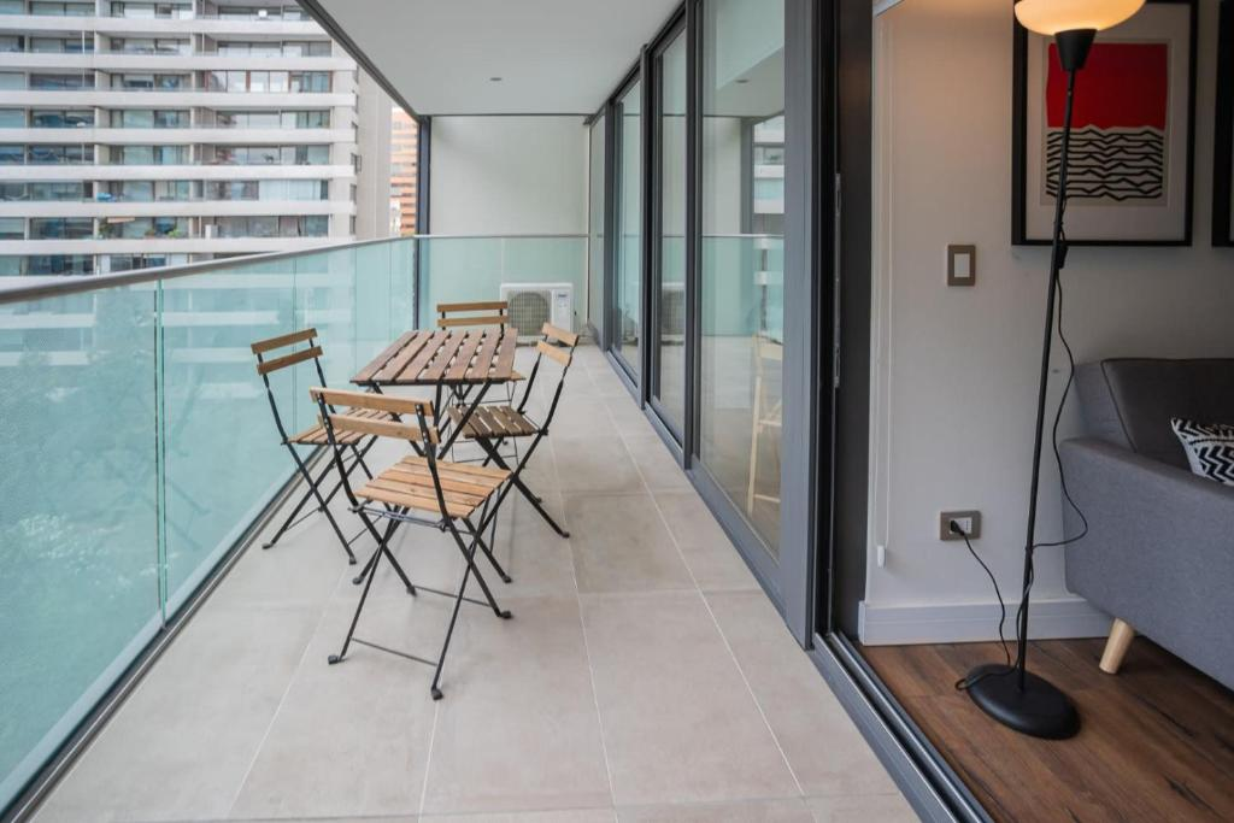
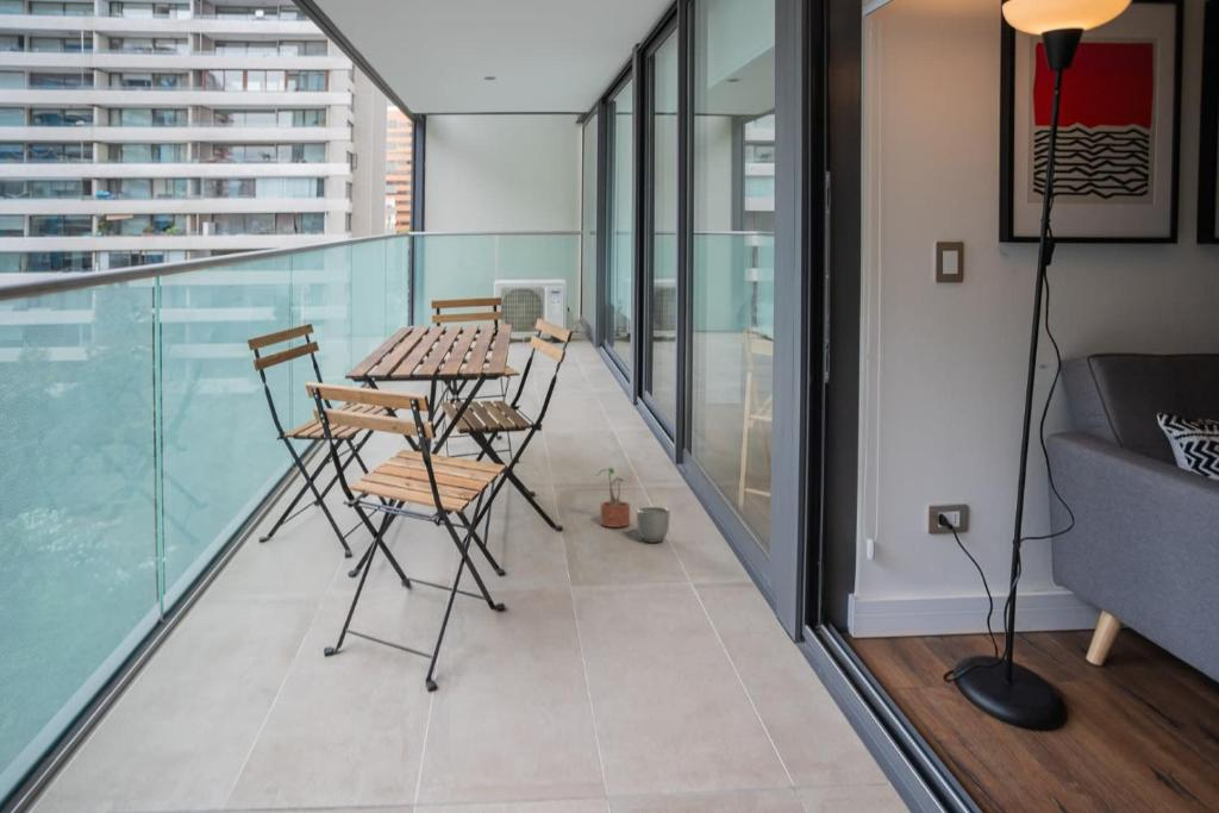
+ potted plant (611, 495)
+ planter (652, 525)
